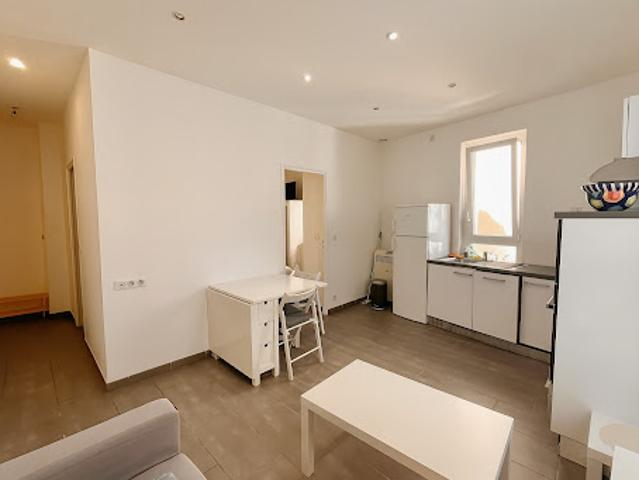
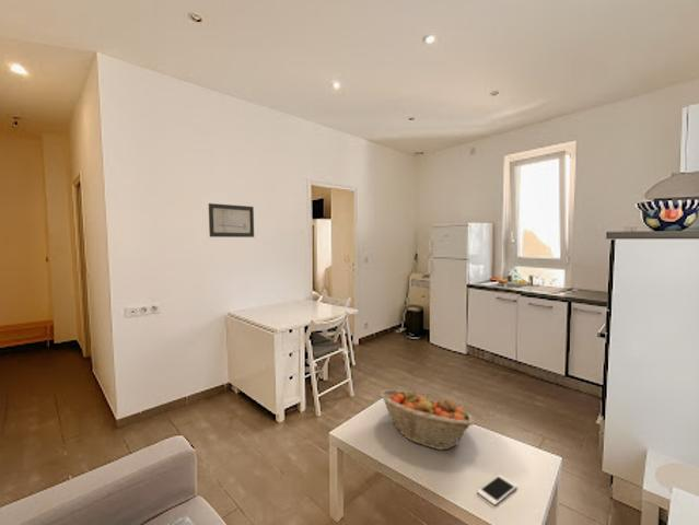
+ fruit basket (423, 412)
+ wall art (232, 221)
+ cell phone (497, 489)
